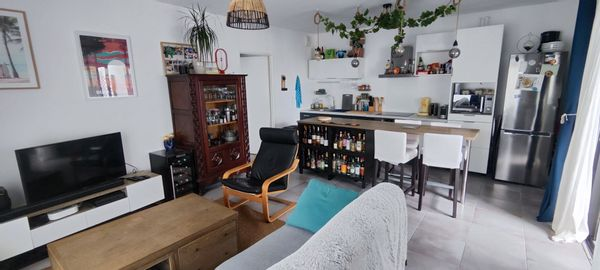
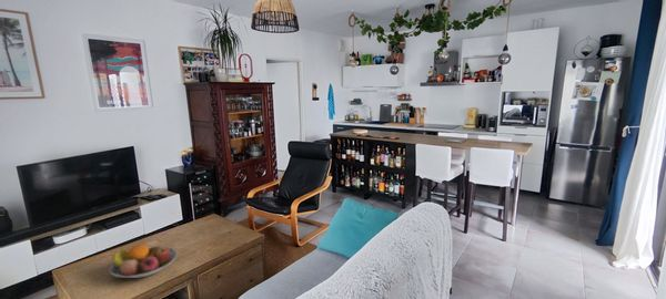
+ fruit bowl (144, 258)
